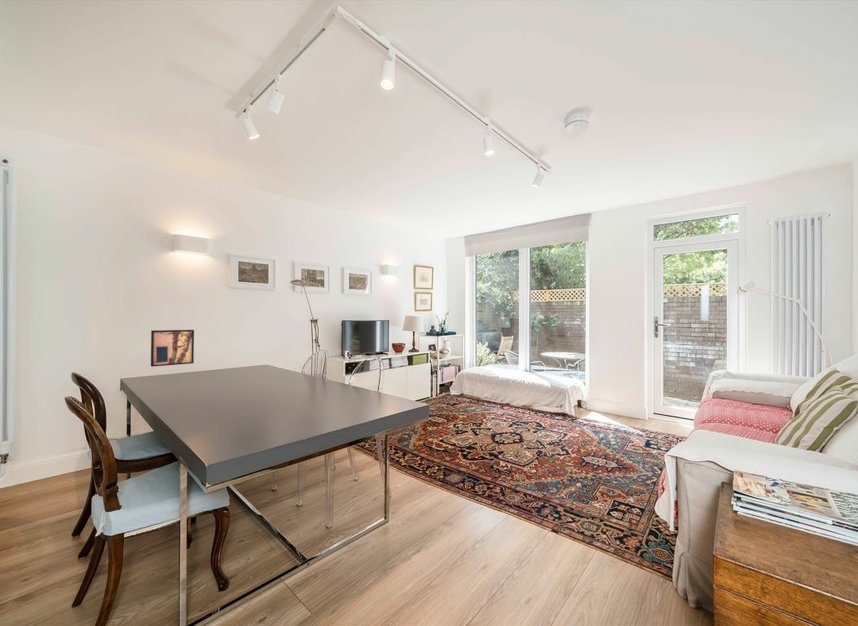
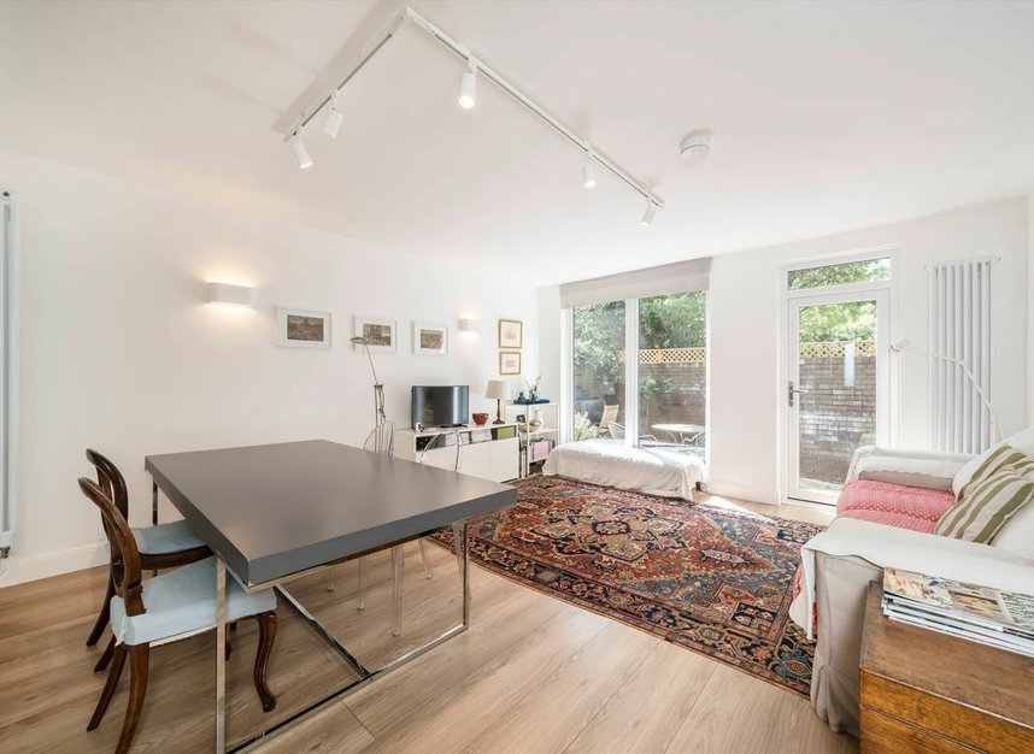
- wall art (173, 347)
